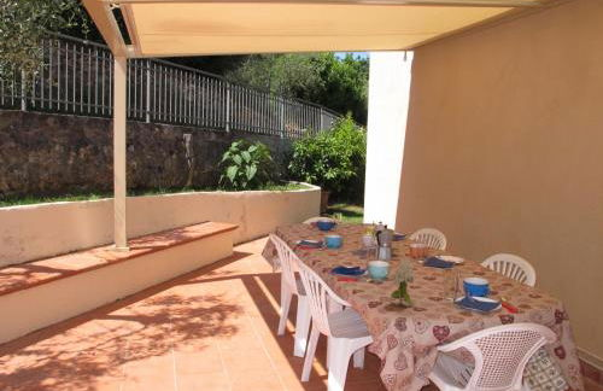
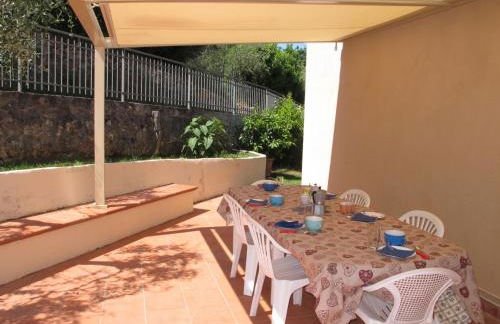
- flower (403, 281)
